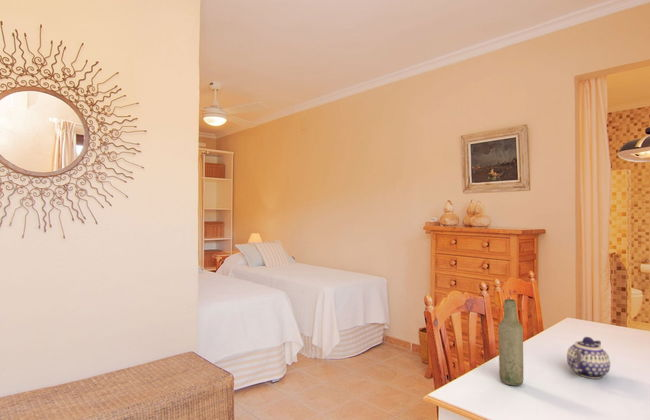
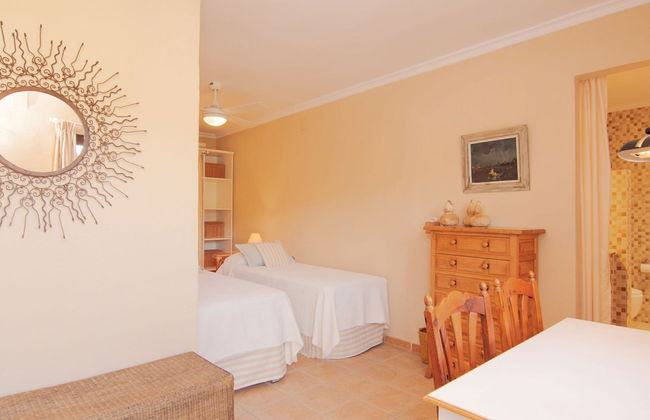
- teapot (588, 355)
- bottle (510, 340)
